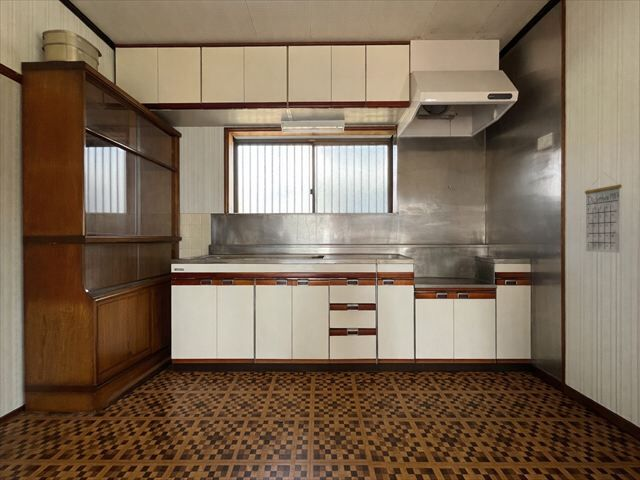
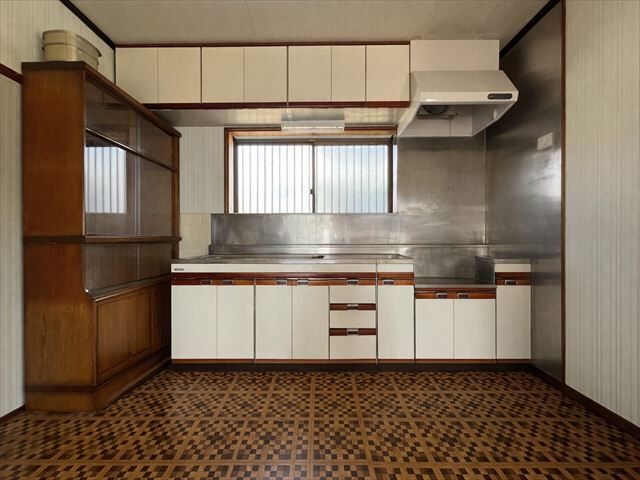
- calendar (602, 212)
